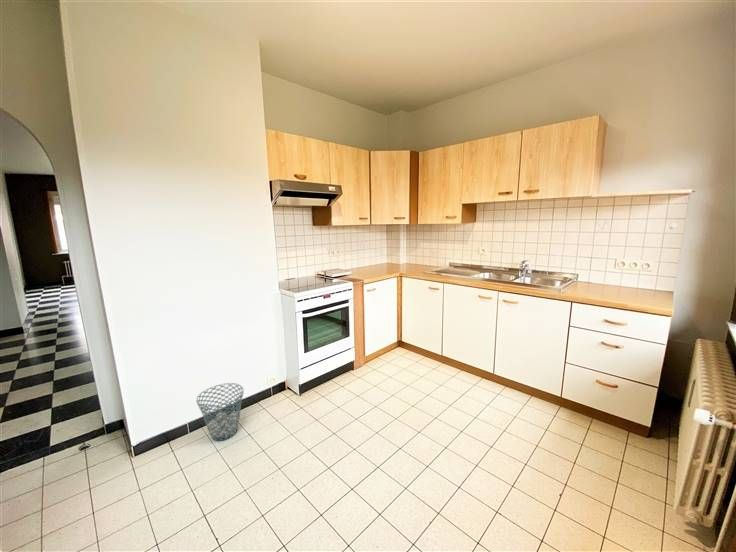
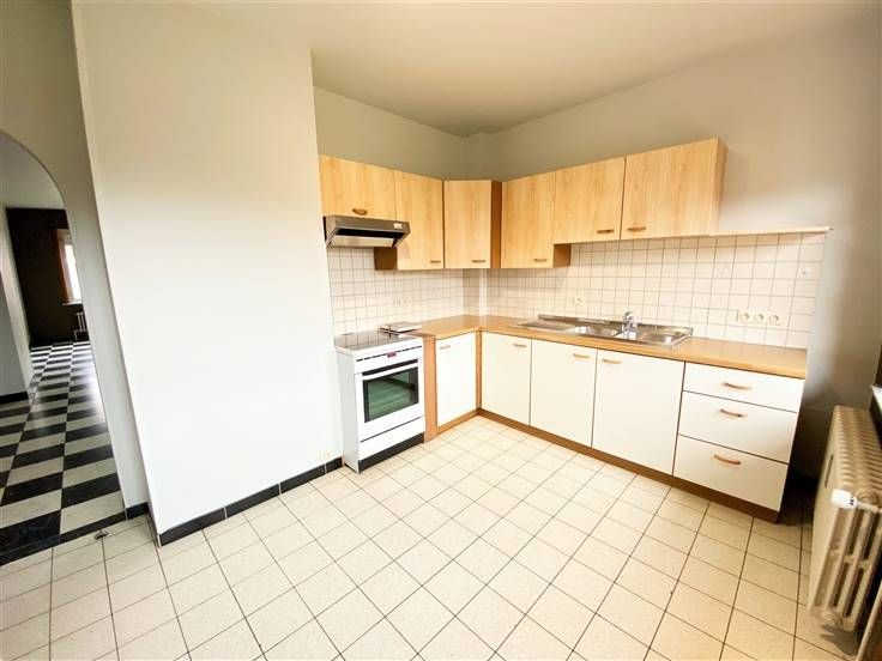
- waste basket (222, 413)
